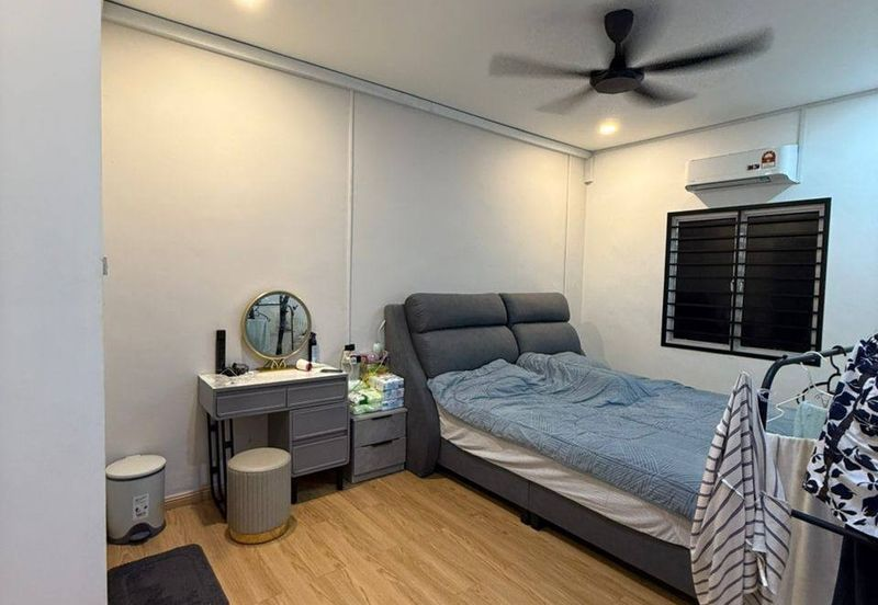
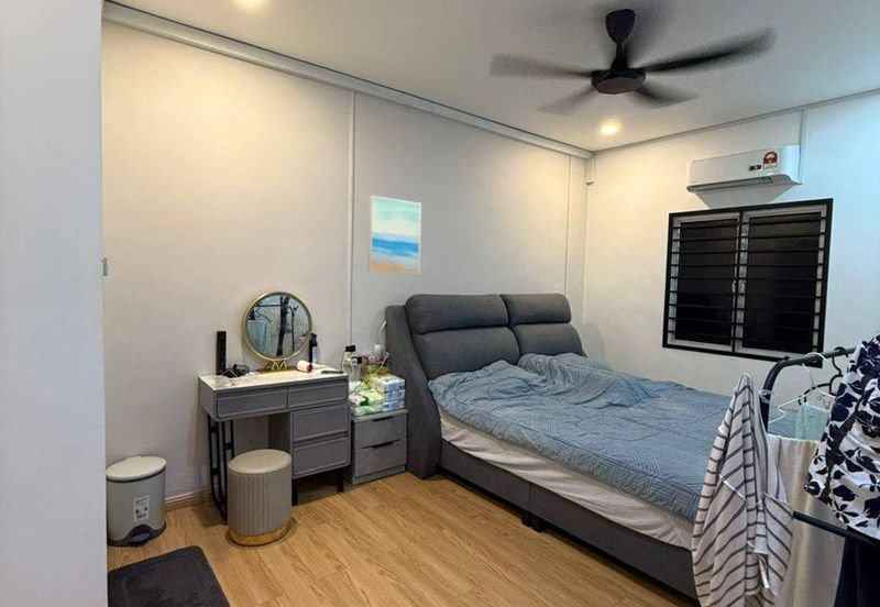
+ wall art (395, 235)
